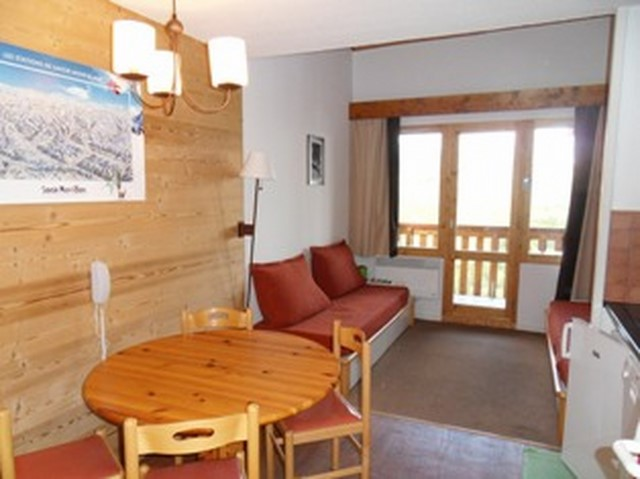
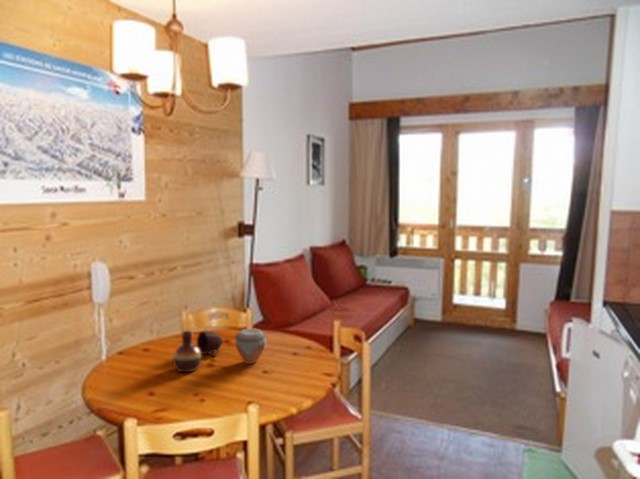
+ jar (250, 346)
+ vase (187, 350)
+ mug (211, 341)
